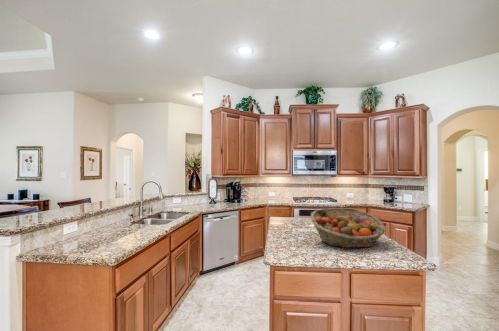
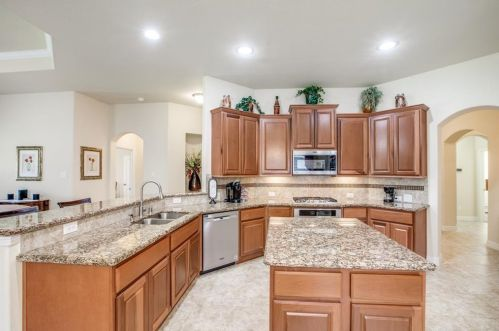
- fruit basket (346, 226)
